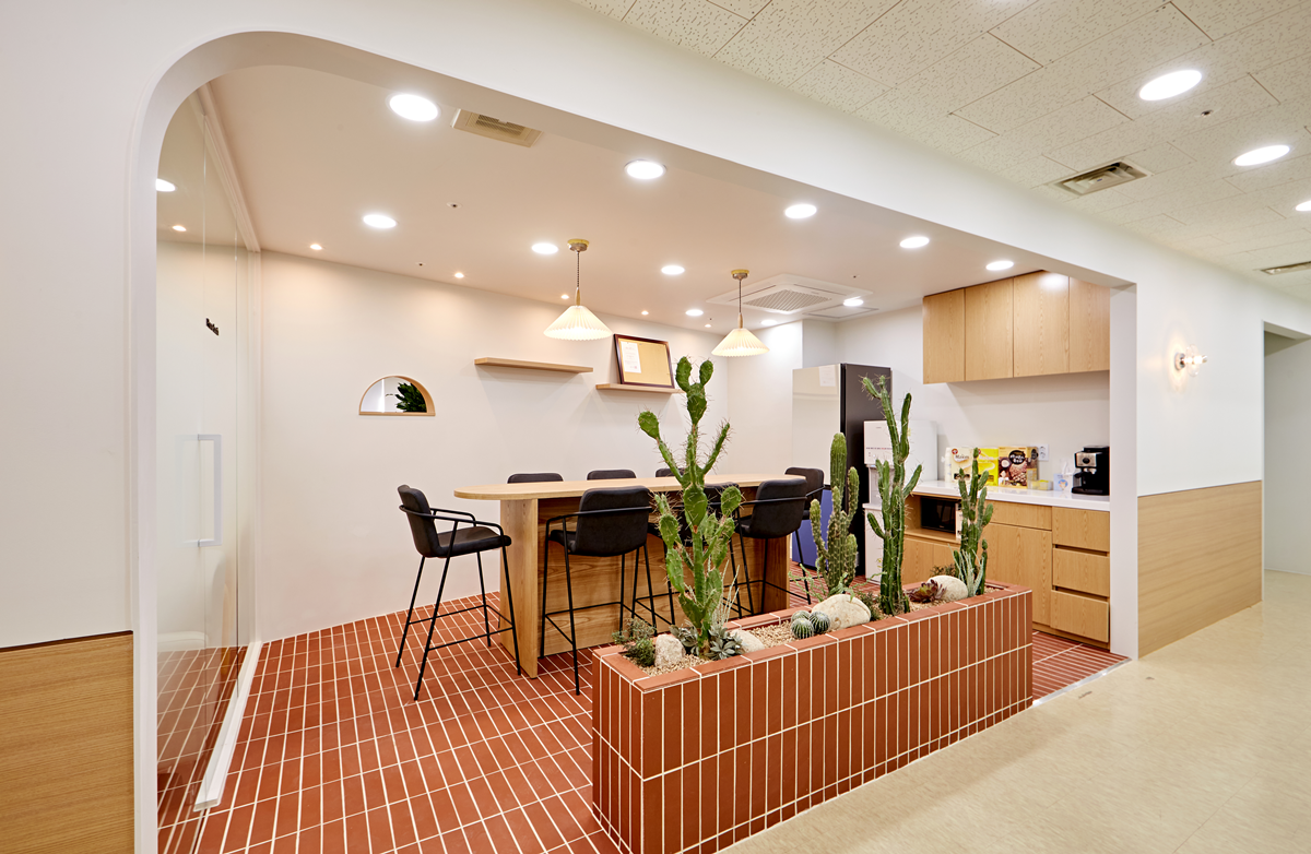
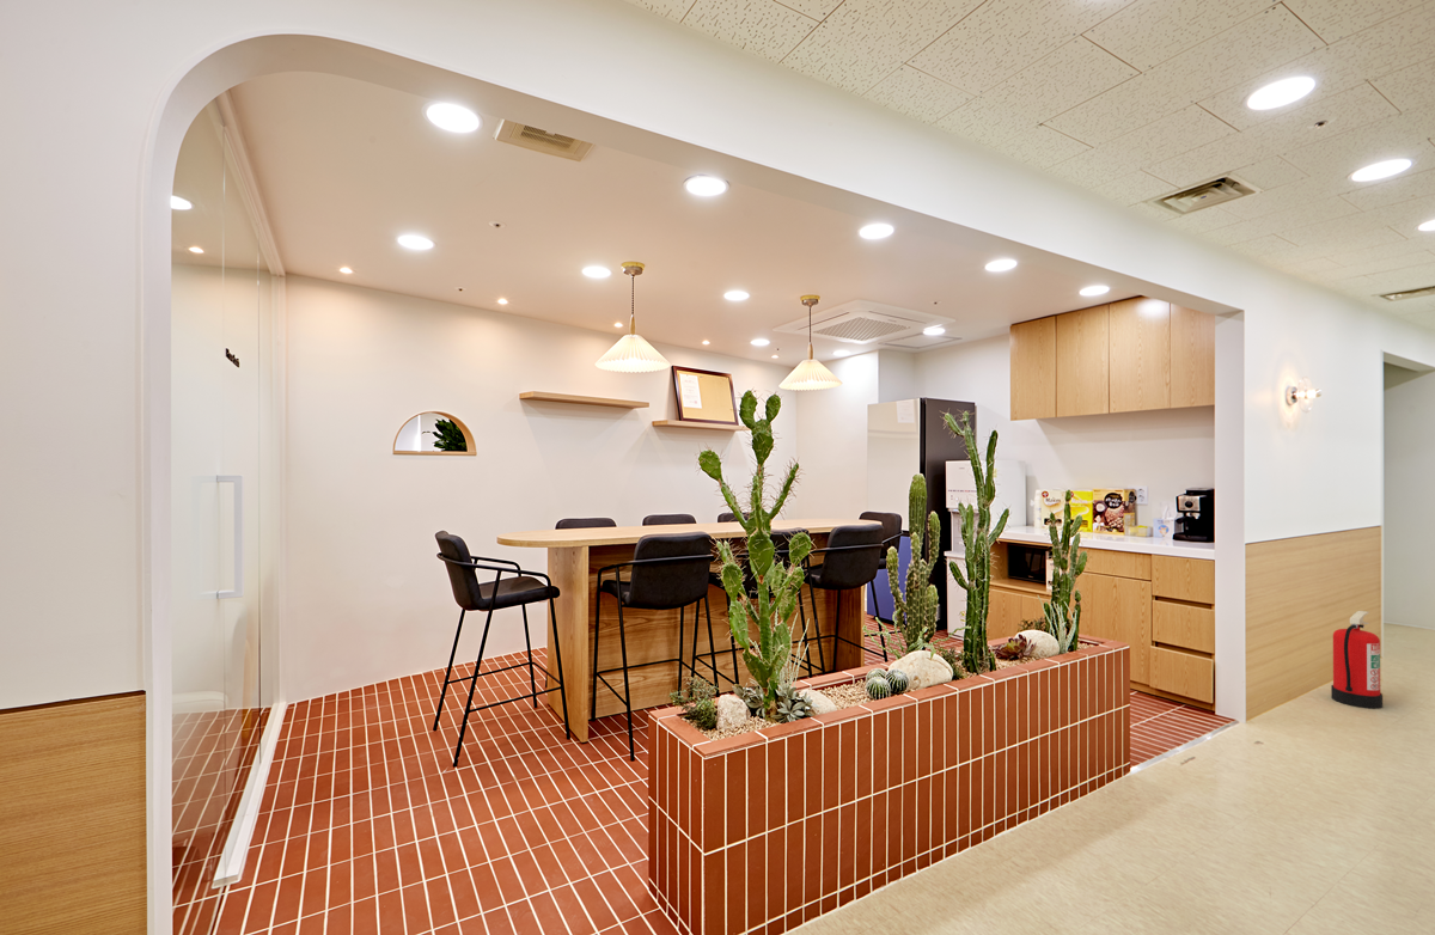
+ fire extinguisher (1356, 658)
